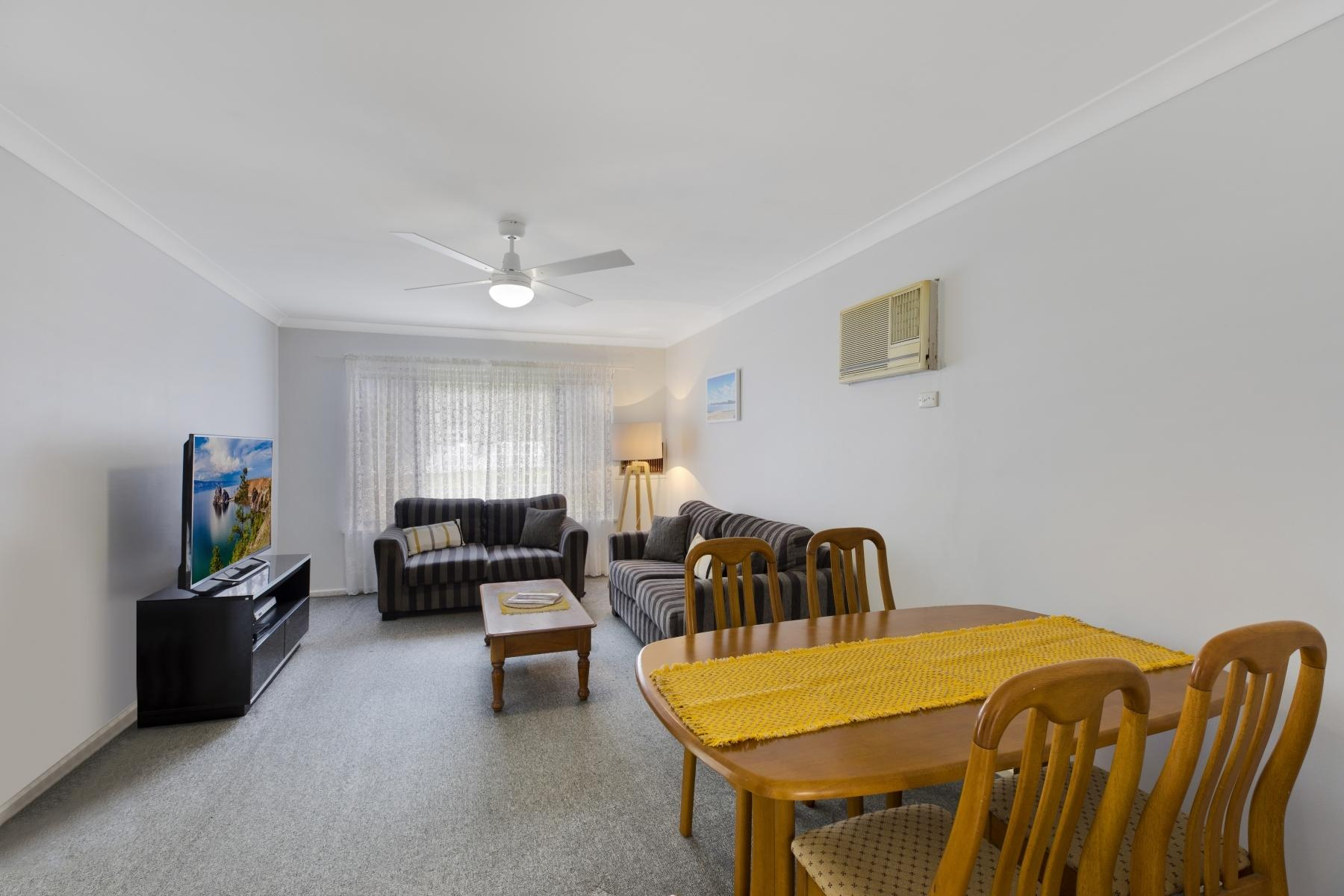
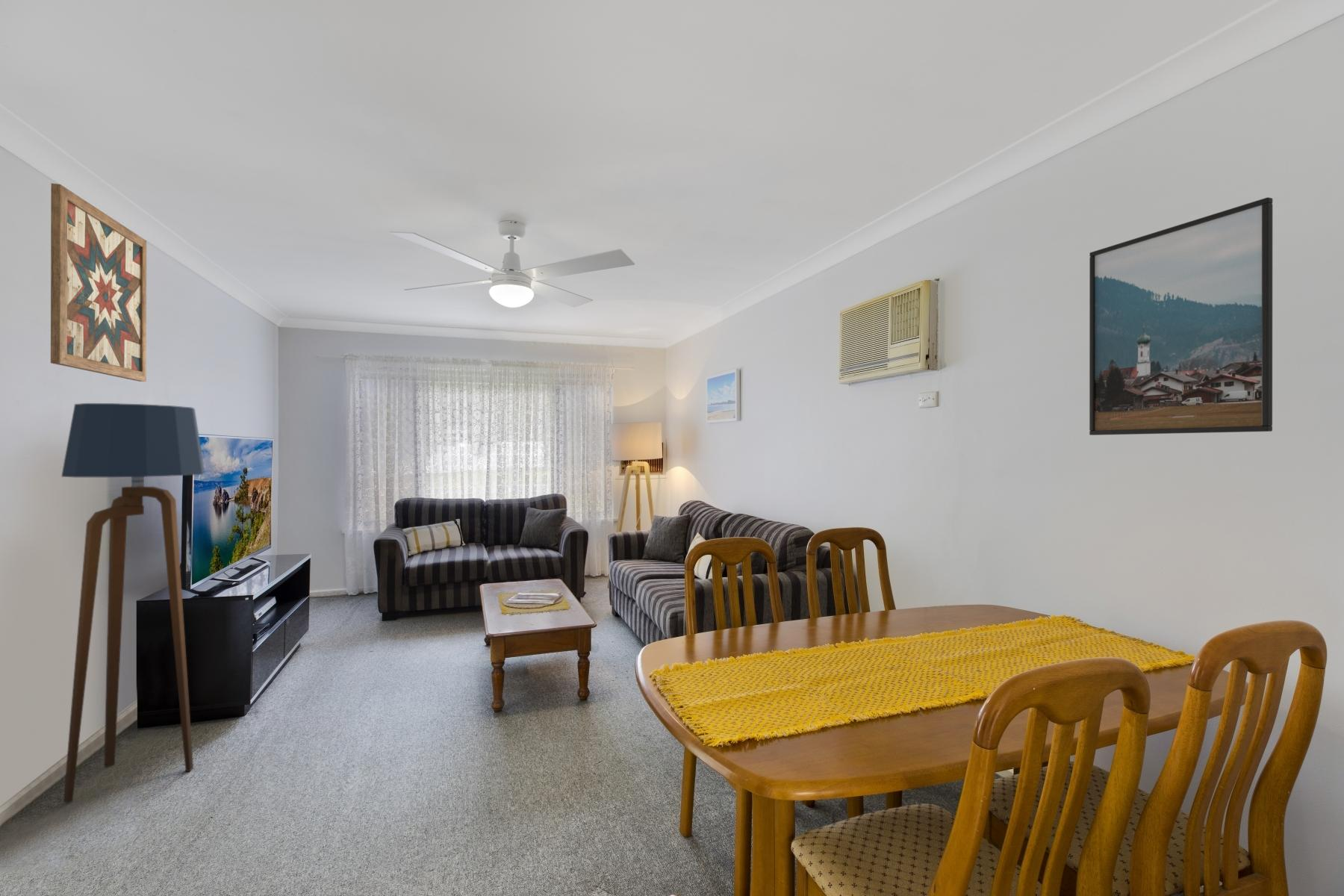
+ floor lamp (123, 587)
+ wall art (105, 294)
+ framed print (1169, 331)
